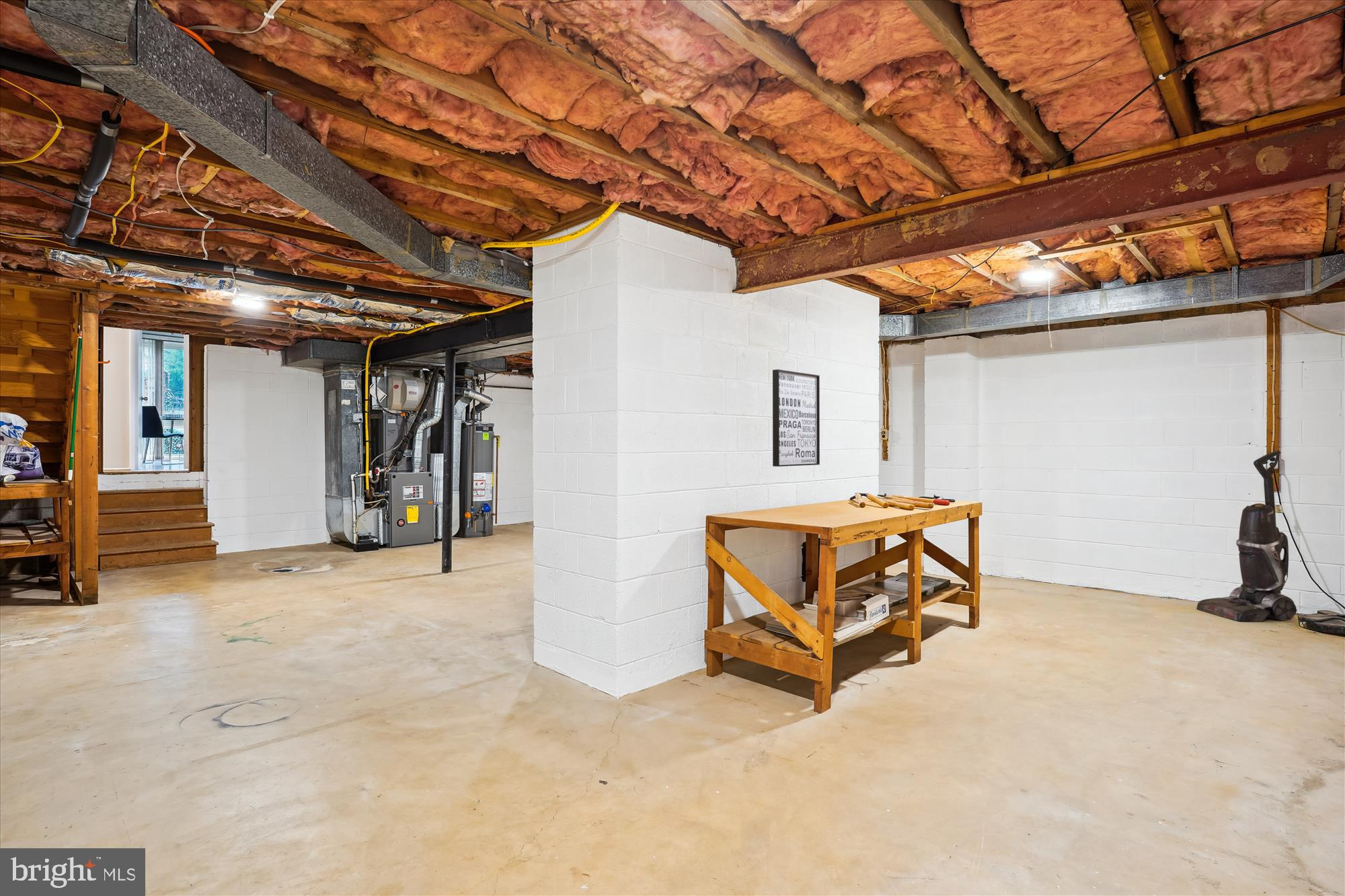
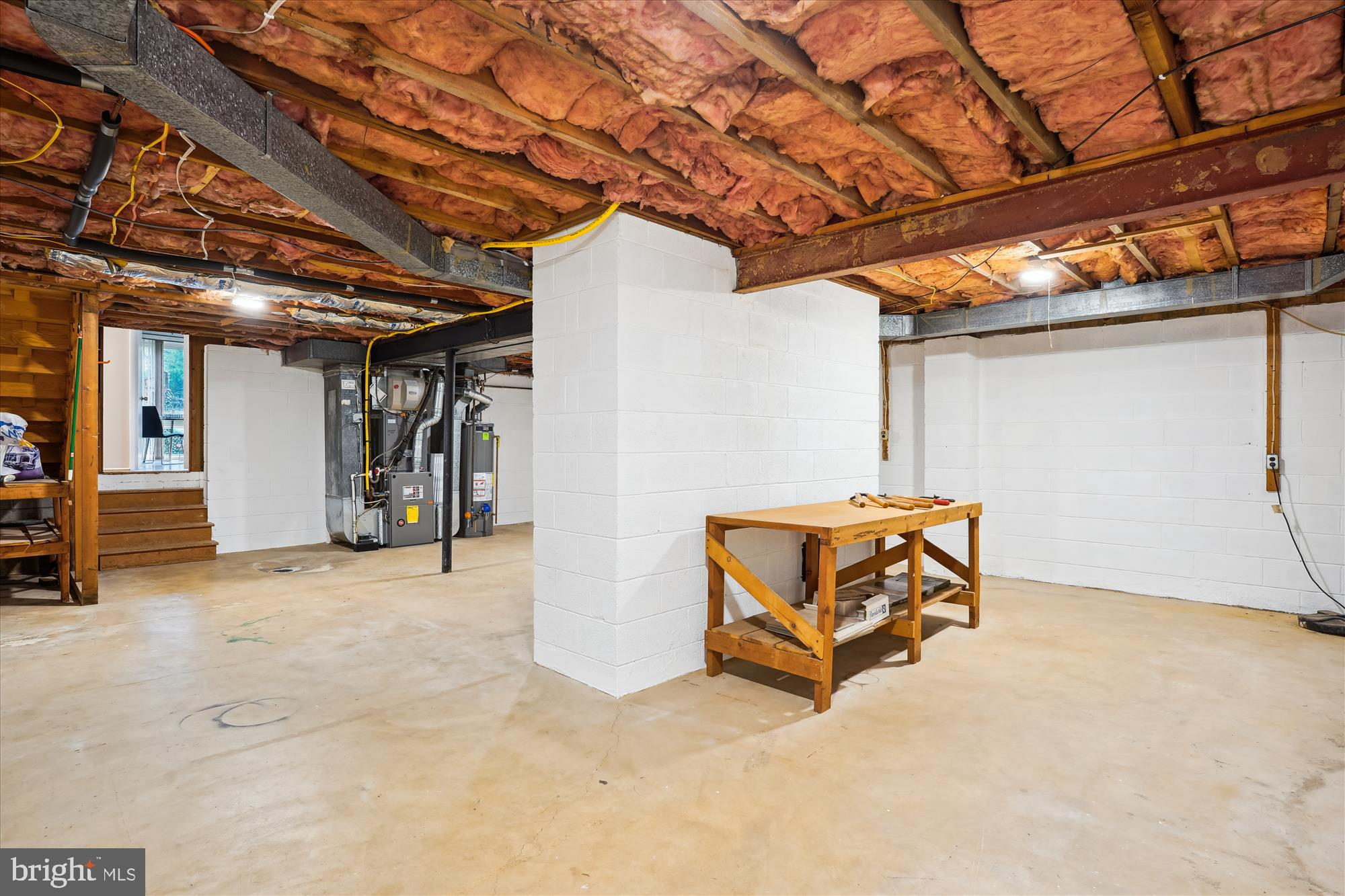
- vacuum cleaner (1245, 532)
- wall art (797, 419)
